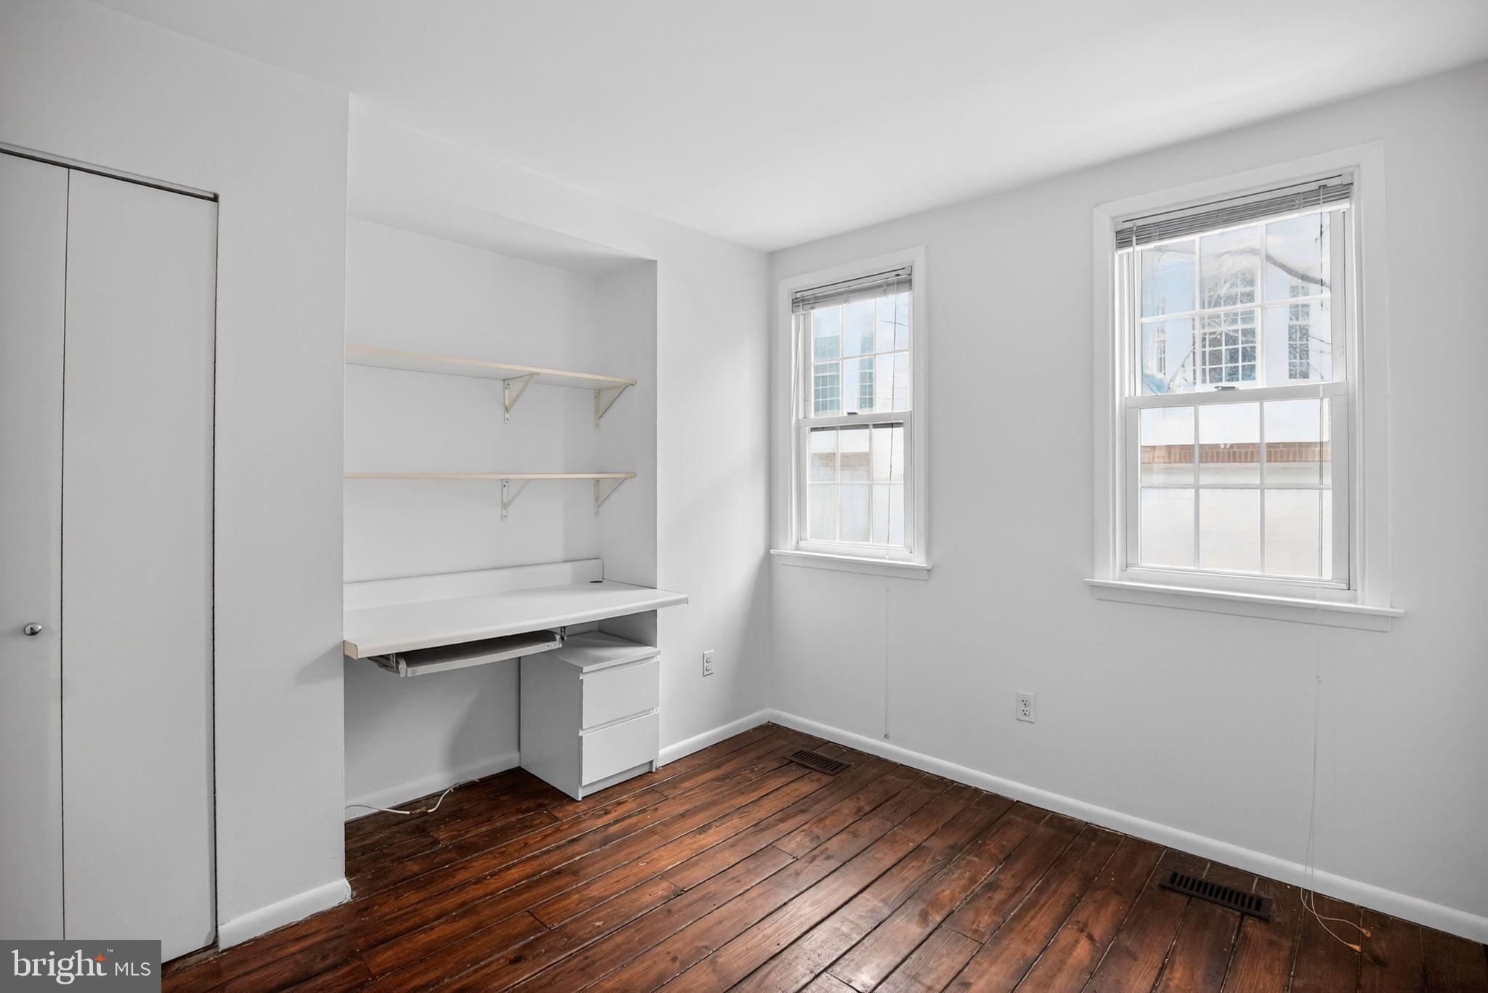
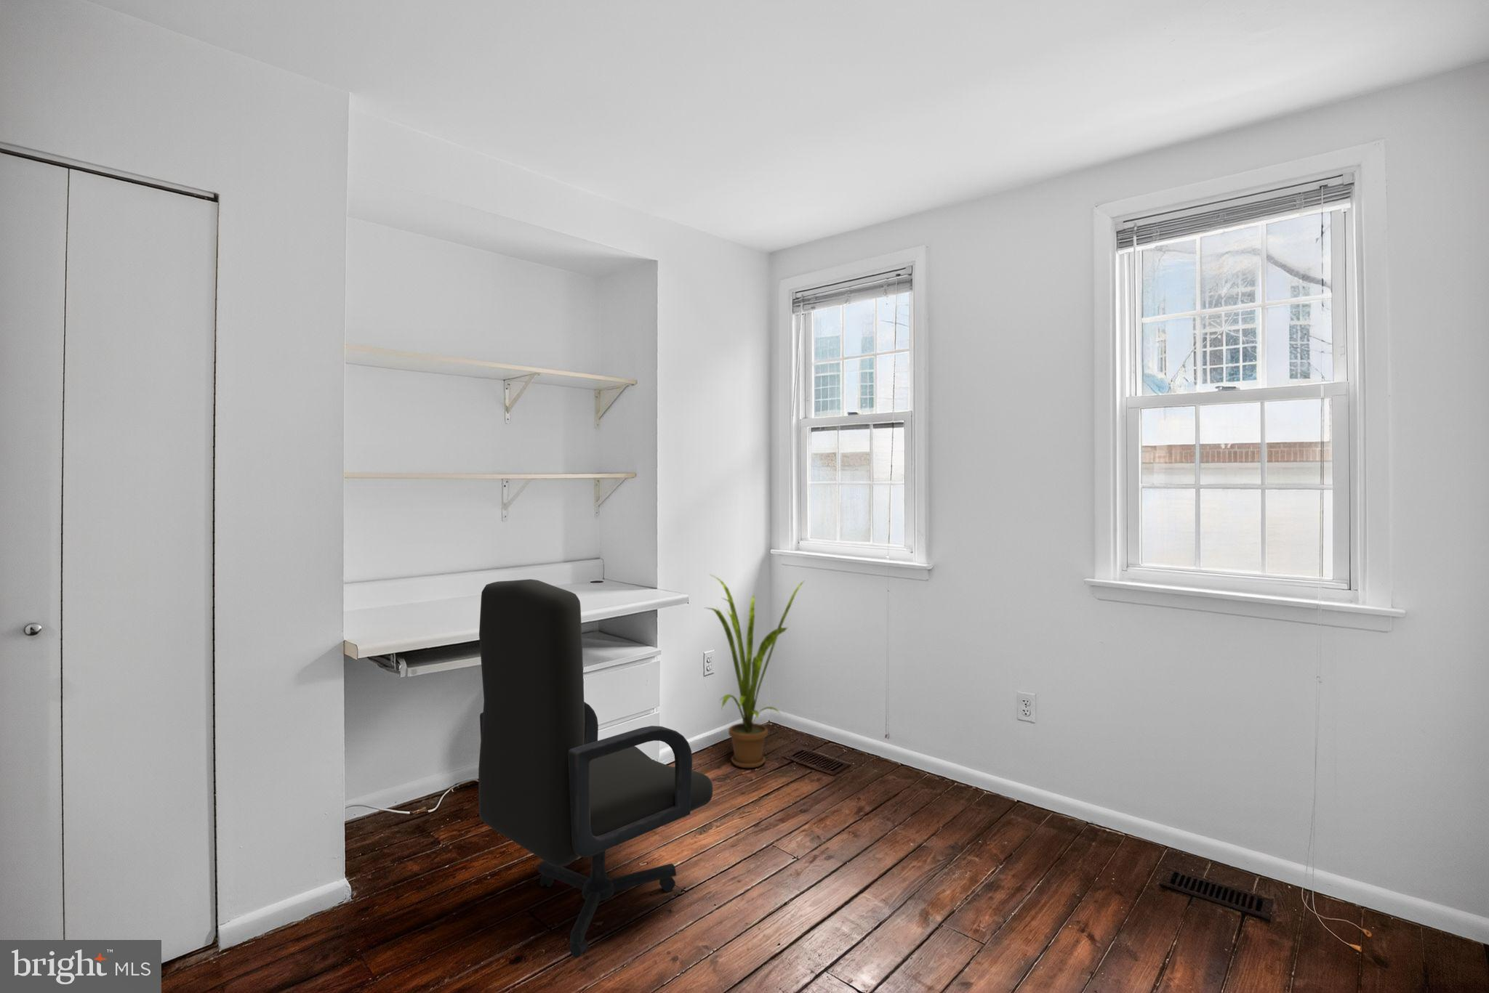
+ house plant (740, 669)
+ chair (599, 740)
